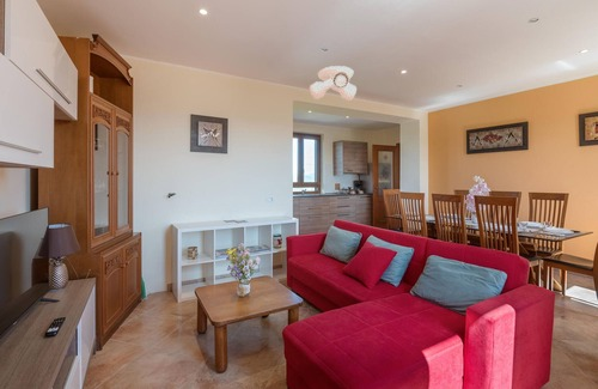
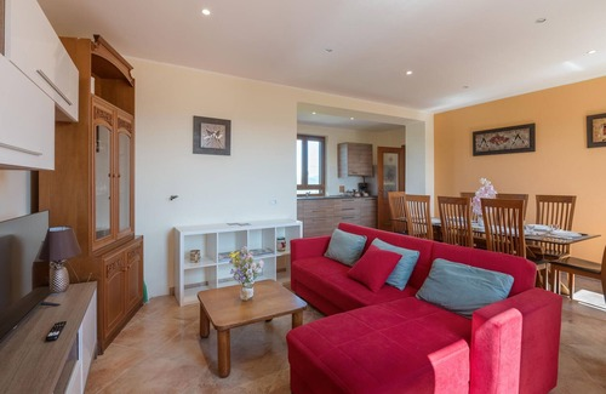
- ceiling light (332, 84)
